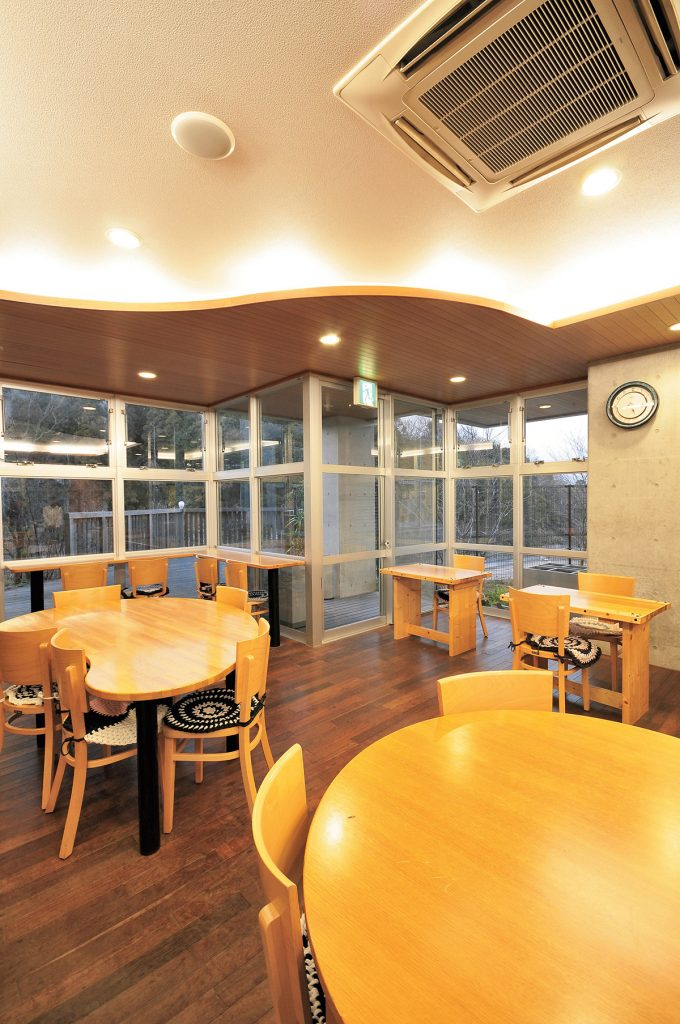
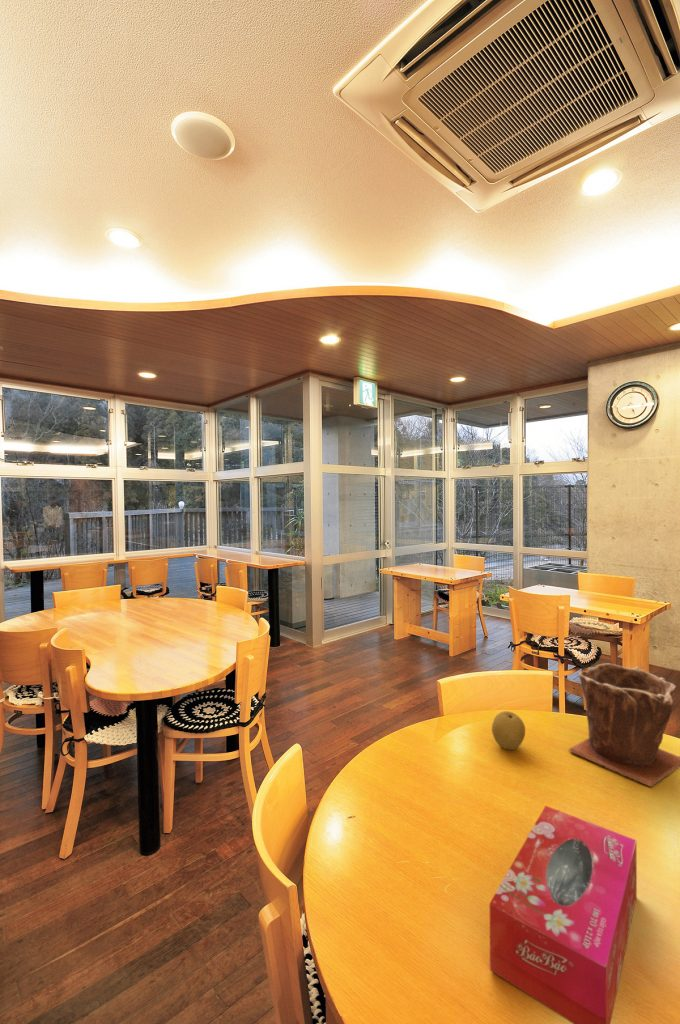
+ tissue box (569, 899)
+ plant pot (626, 715)
+ fruit (508, 730)
